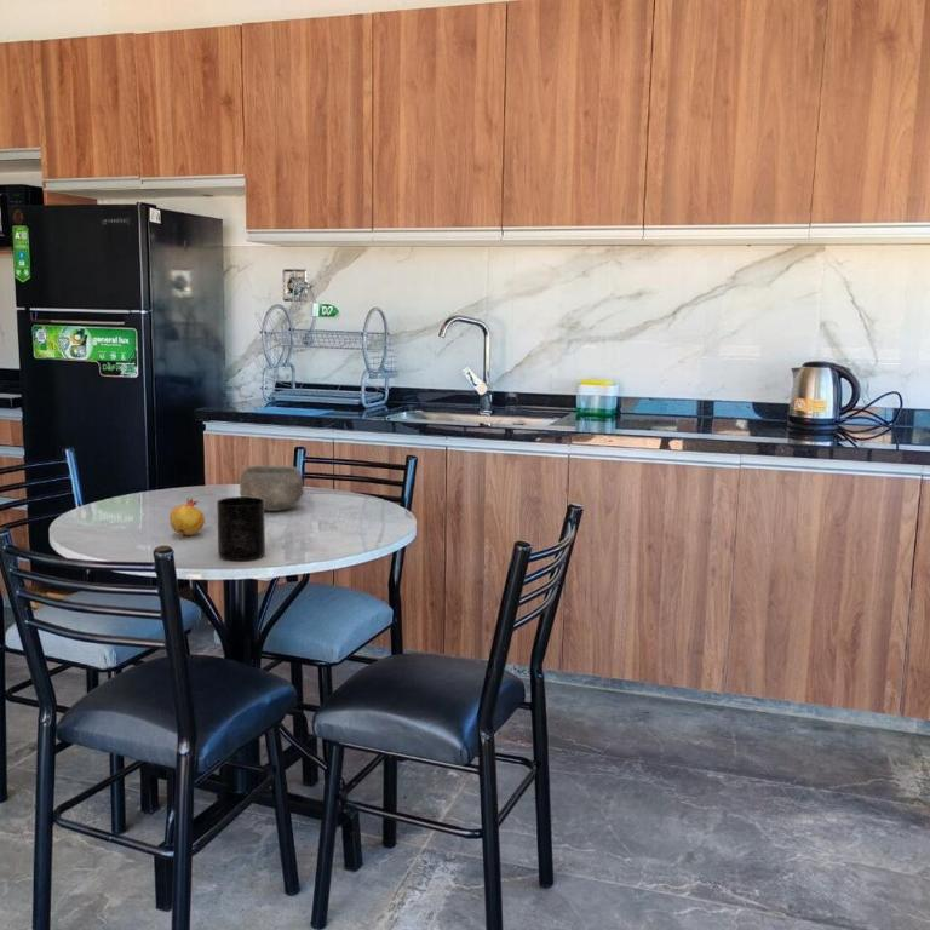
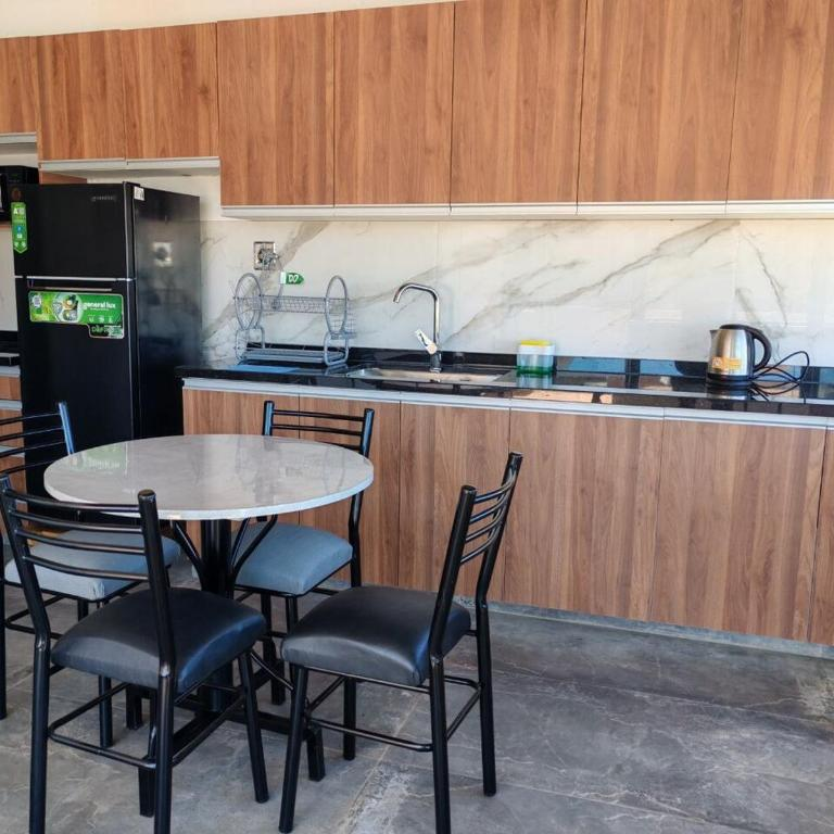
- bowl (271, 488)
- mug (239, 527)
- fruit (186, 516)
